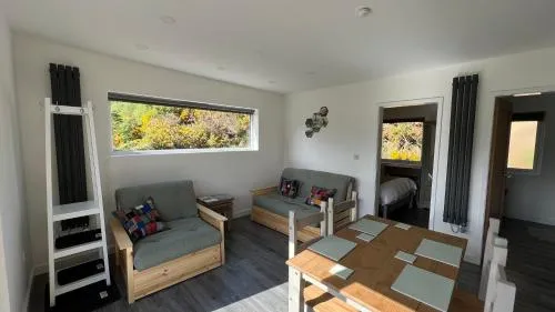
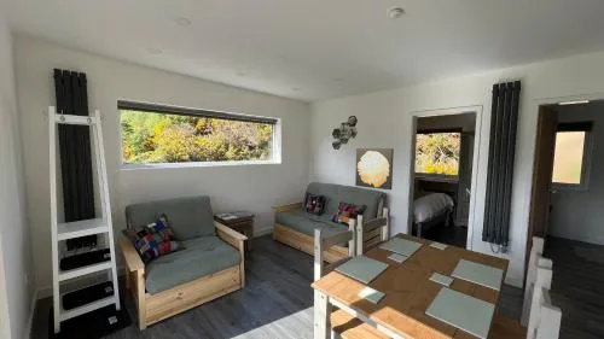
+ wall art (373, 168)
